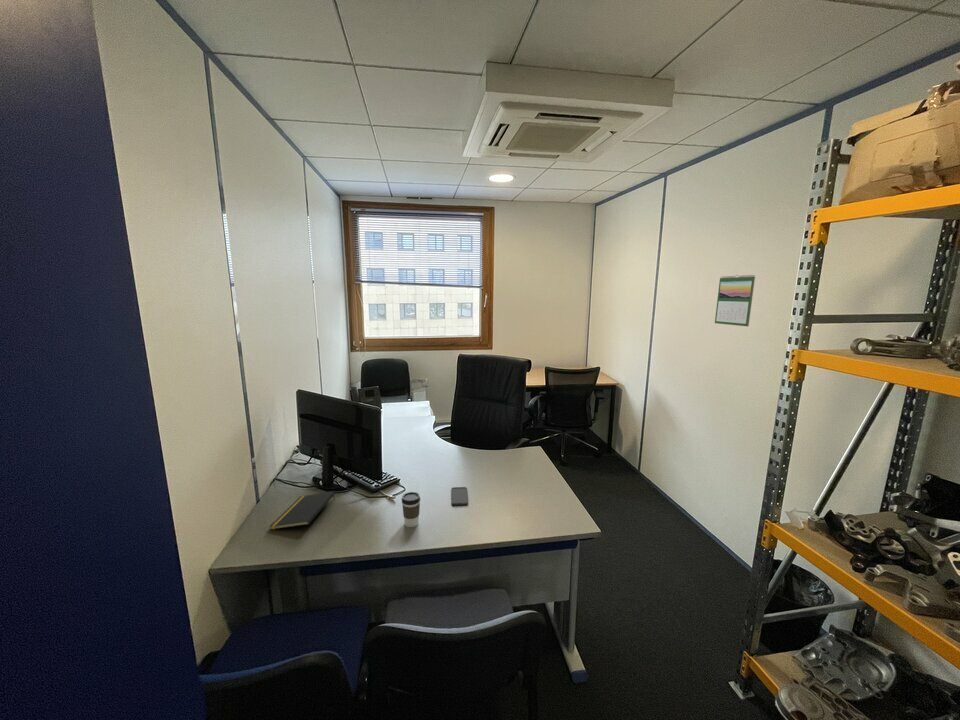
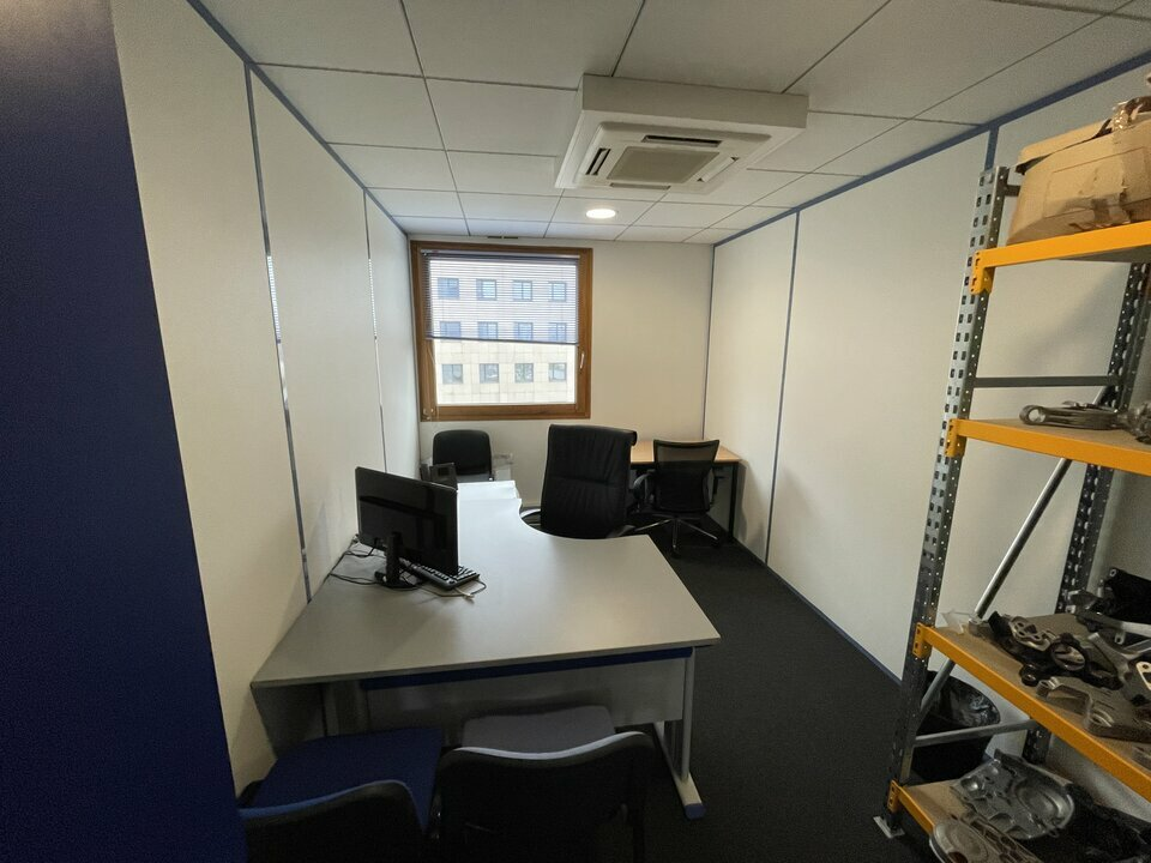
- coffee cup (411, 509)
- notepad (304, 509)
- smartphone (459, 495)
- calendar (733, 300)
